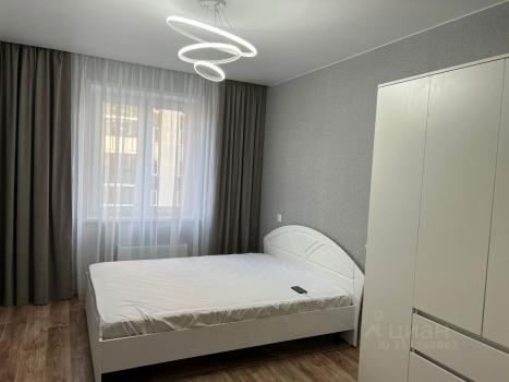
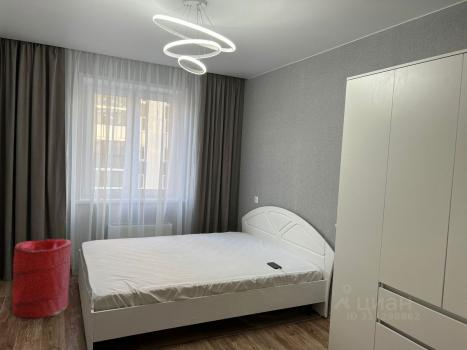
+ laundry hamper (42, 274)
